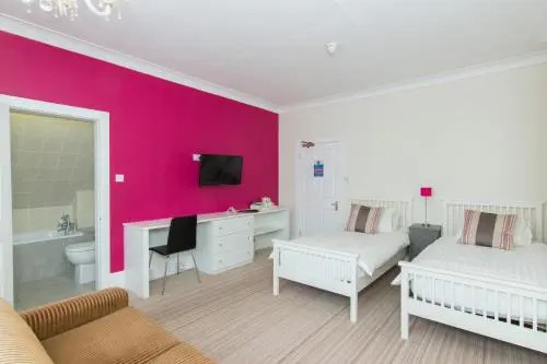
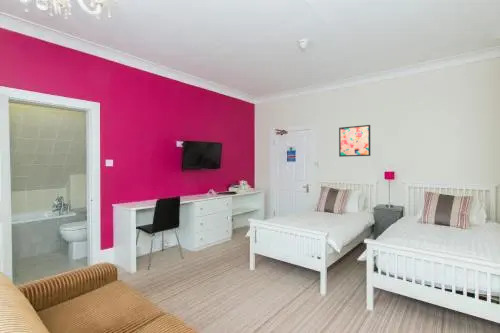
+ wall art (354, 141)
